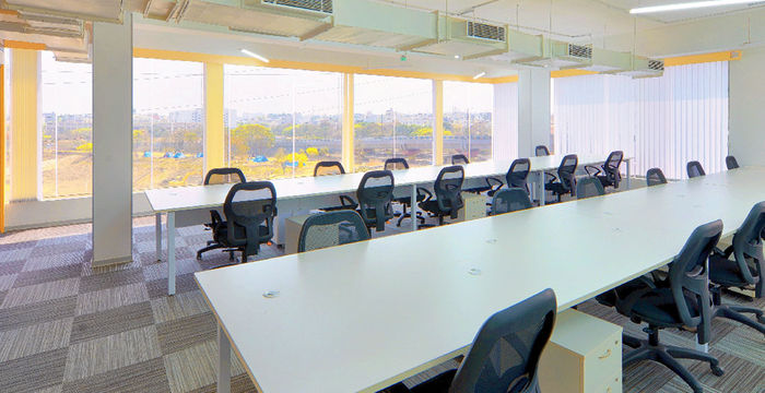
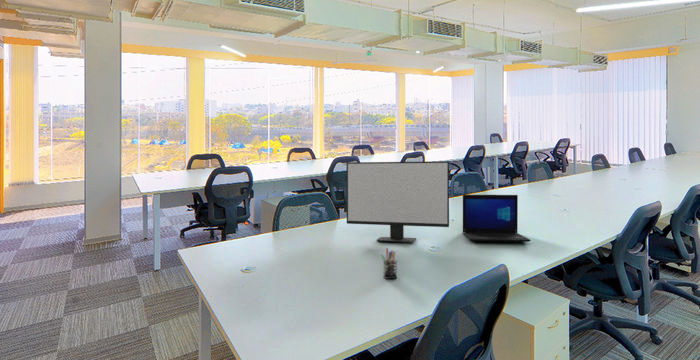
+ pen holder (388, 263)
+ computer monitor (396, 201)
+ laptop (494, 216)
